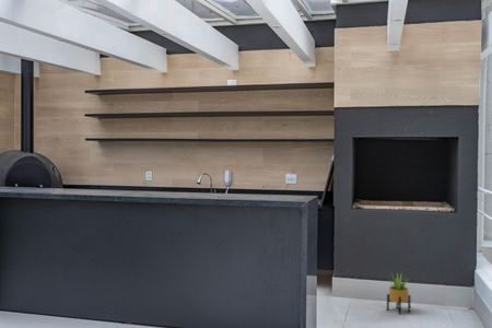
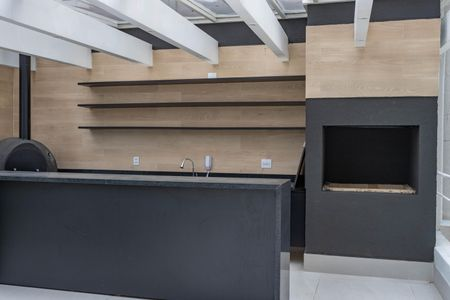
- potted plant (398, 291)
